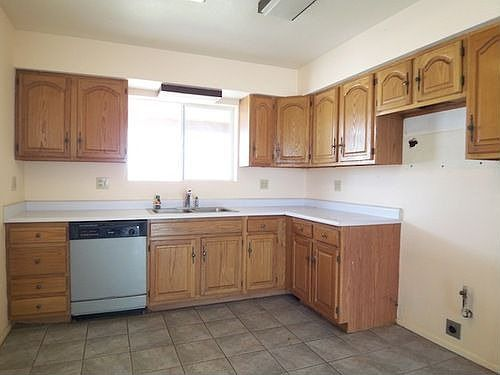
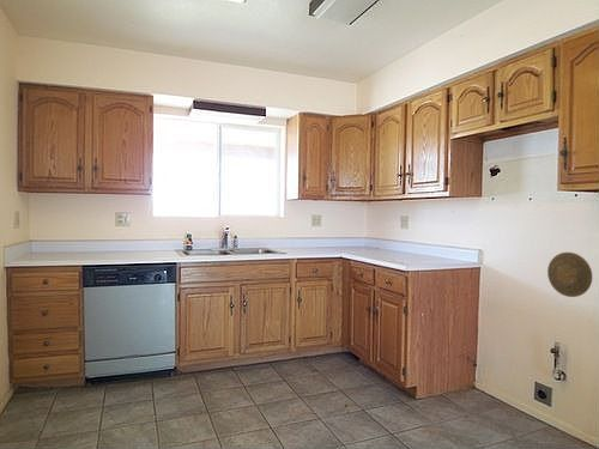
+ decorative plate (567, 274)
